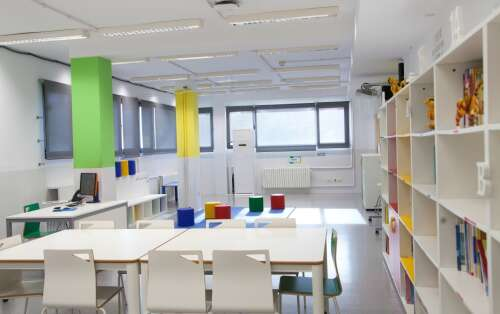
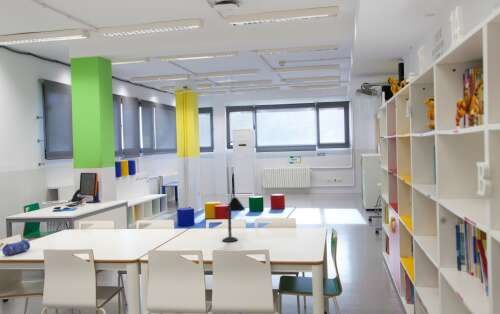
+ pencil case (16, 247)
+ desk lamp (230, 214)
